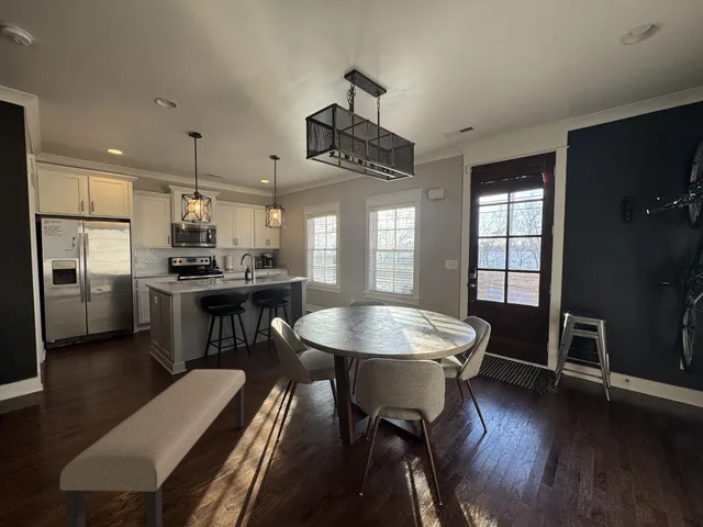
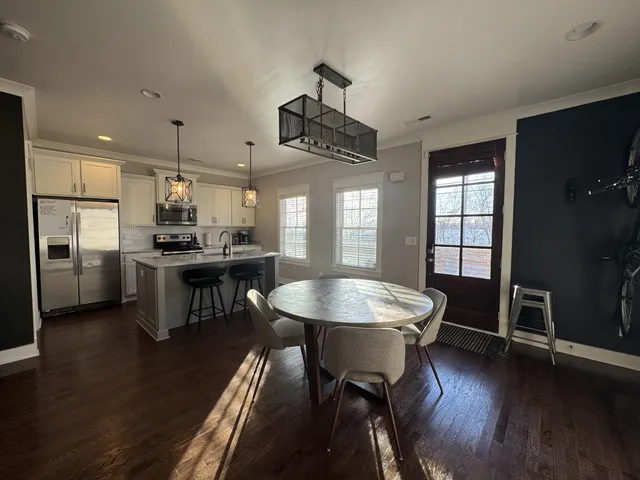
- bench (179, 437)
